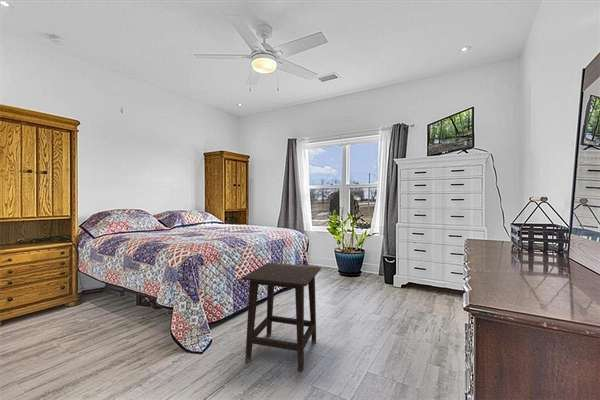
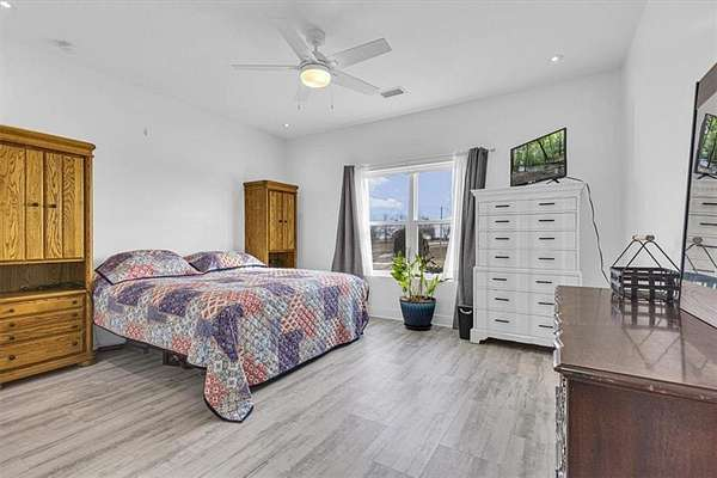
- side table (284, 317)
